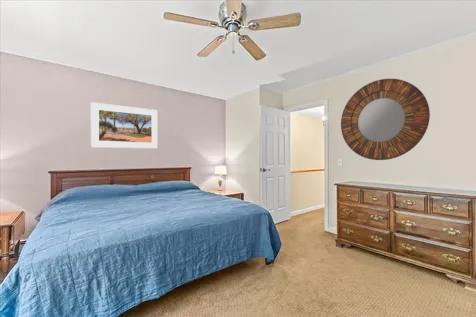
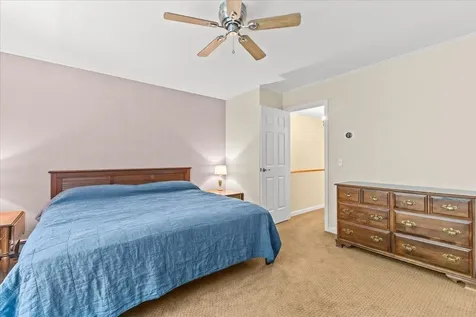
- home mirror (379, 120)
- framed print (126, 127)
